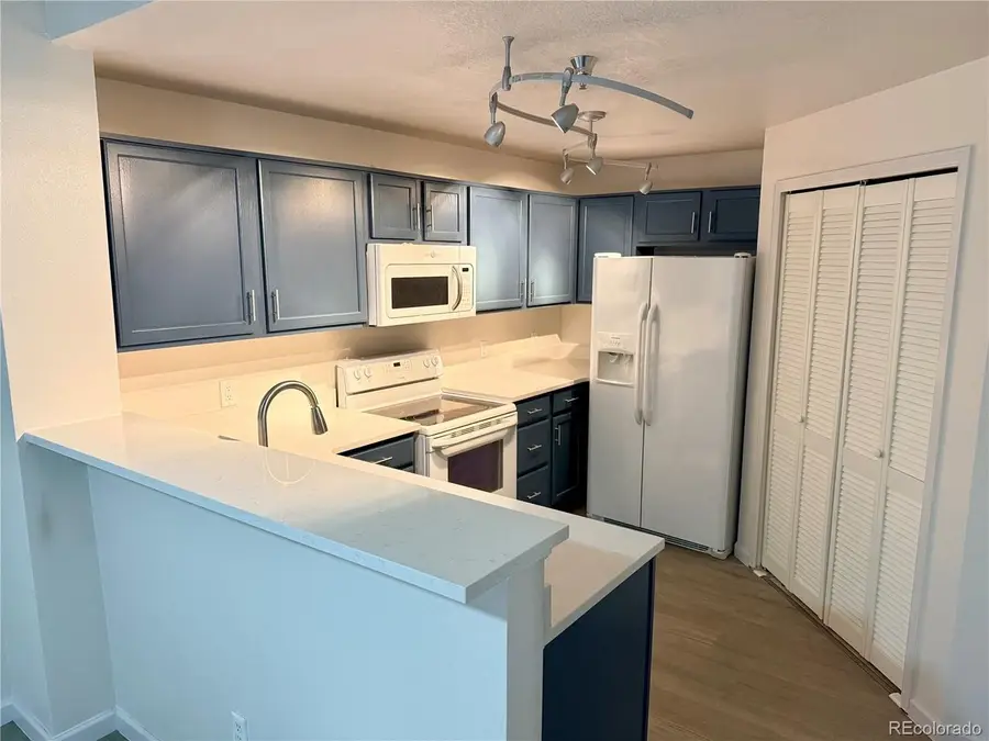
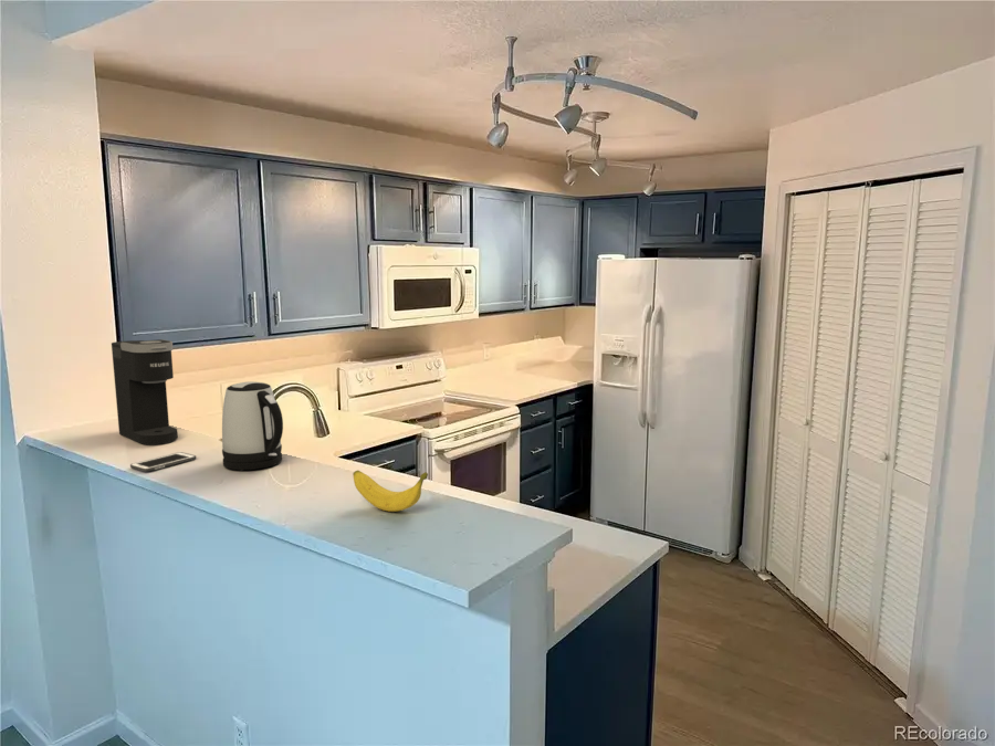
+ banana (388, 490)
+ kettle (255, 423)
+ cell phone (164, 461)
+ coffee maker (144, 388)
